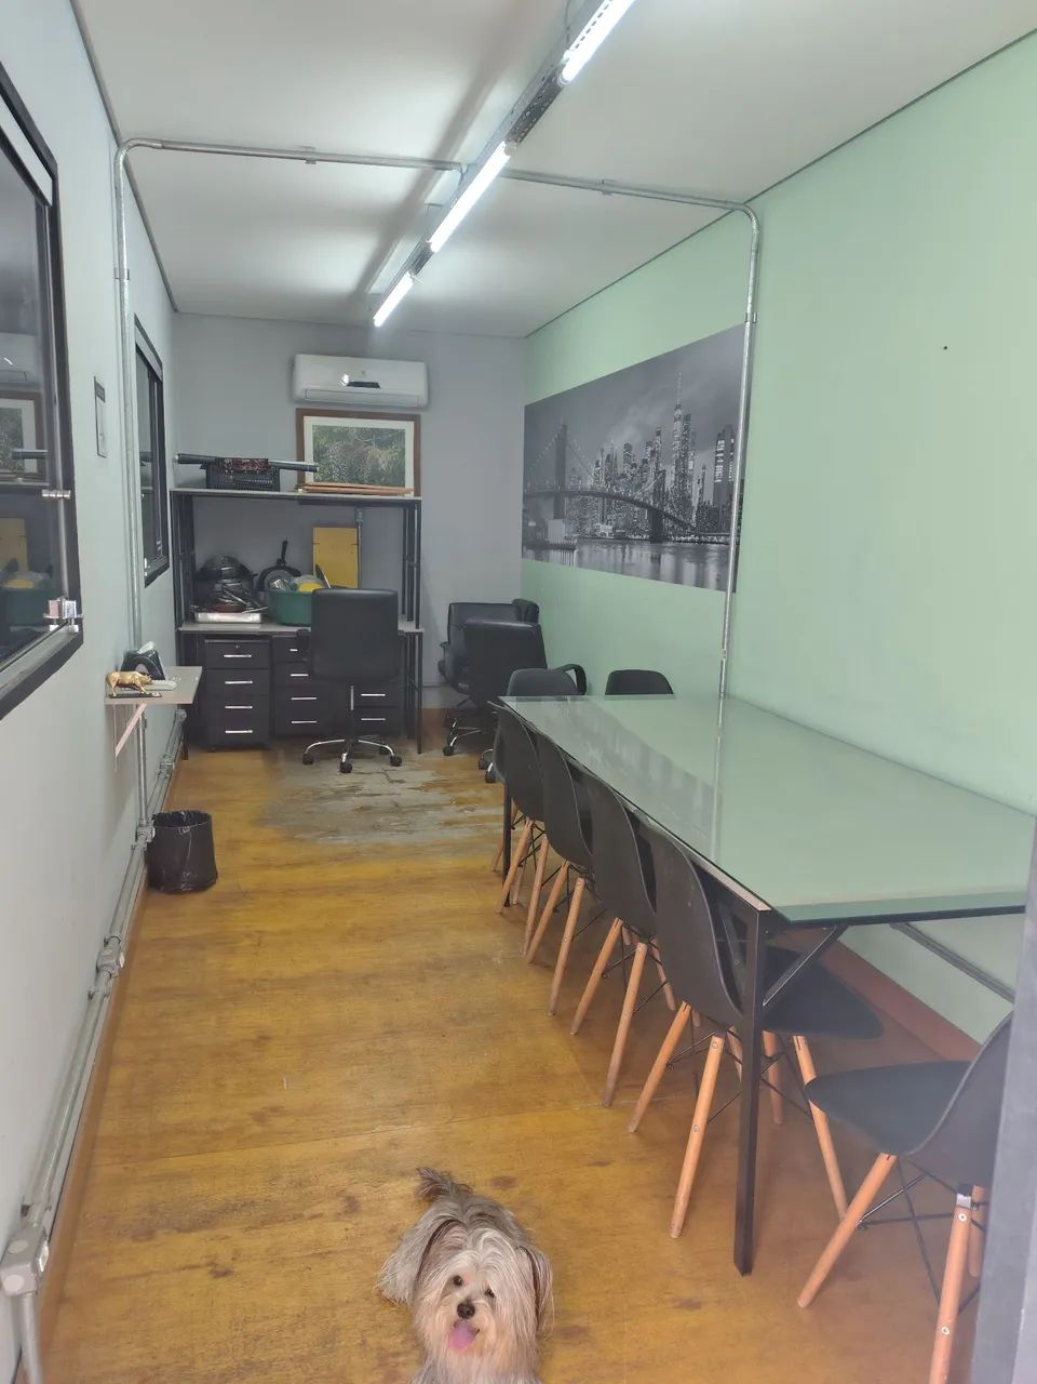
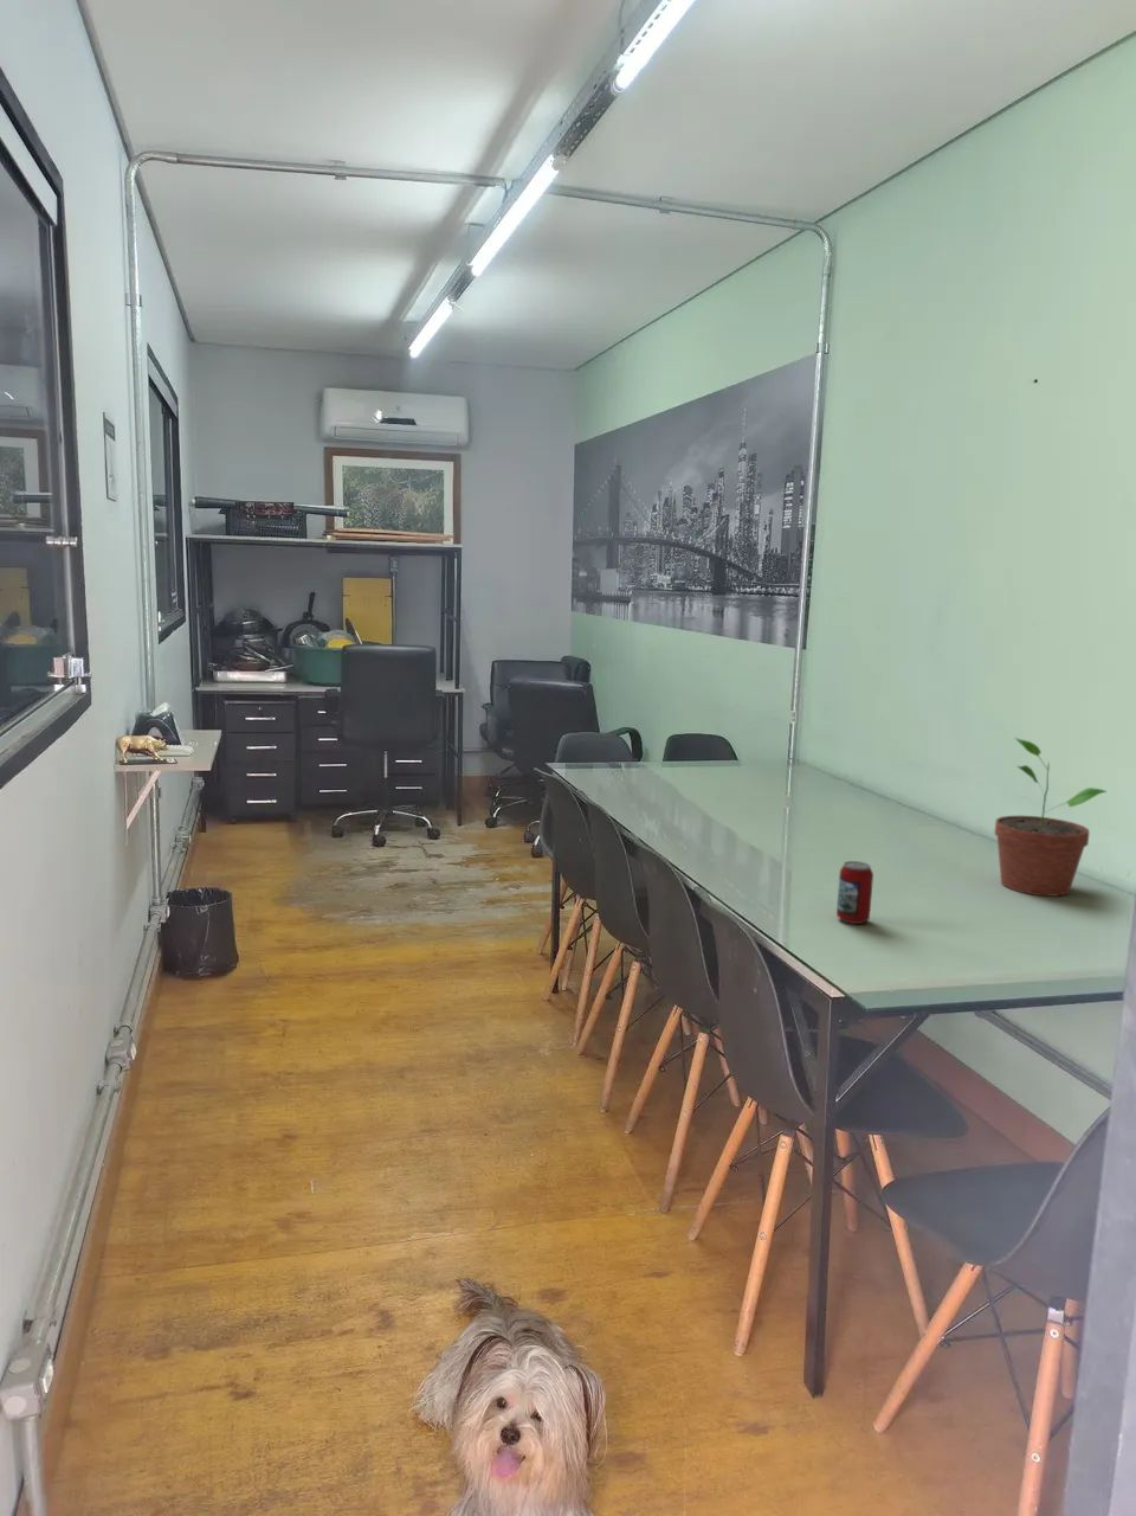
+ beverage can (854, 892)
+ potted plant (1043, 815)
